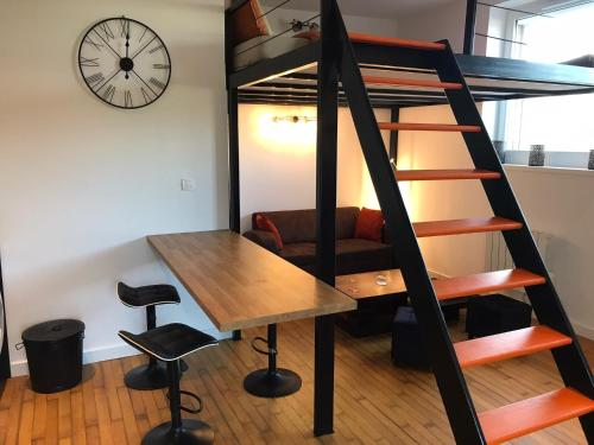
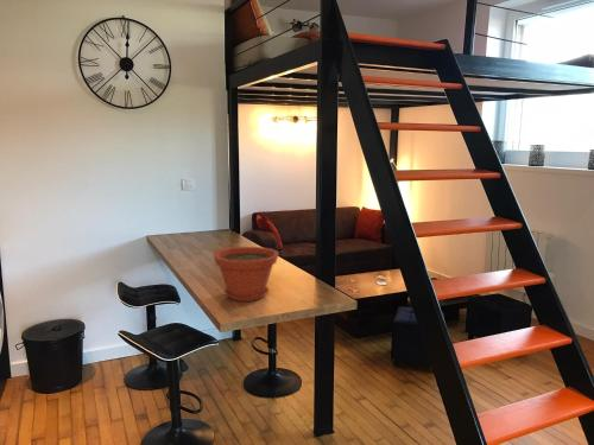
+ plant pot (246, 274)
